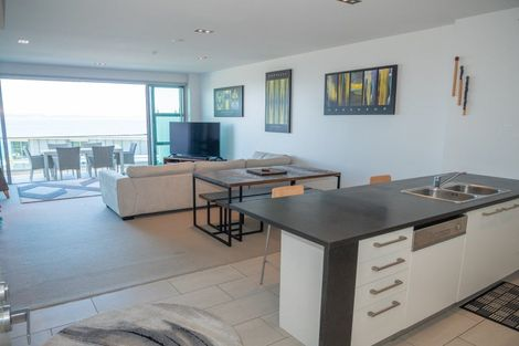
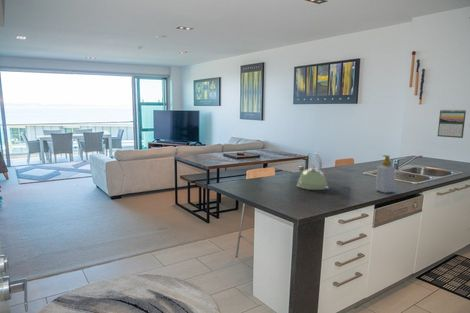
+ soap bottle (385, 173)
+ calendar (451, 123)
+ kettle (311, 169)
